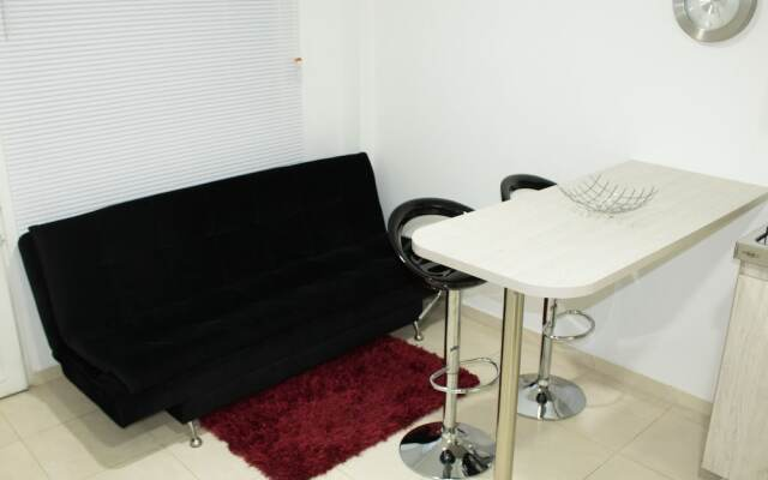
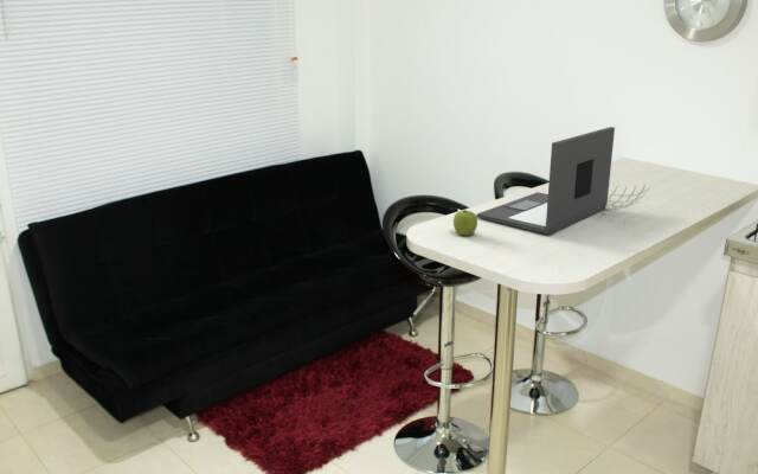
+ fruit (464, 222)
+ laptop (550, 172)
